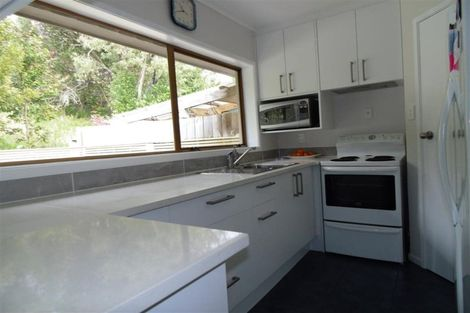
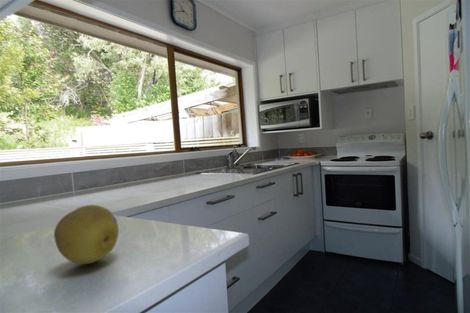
+ fruit (88, 233)
